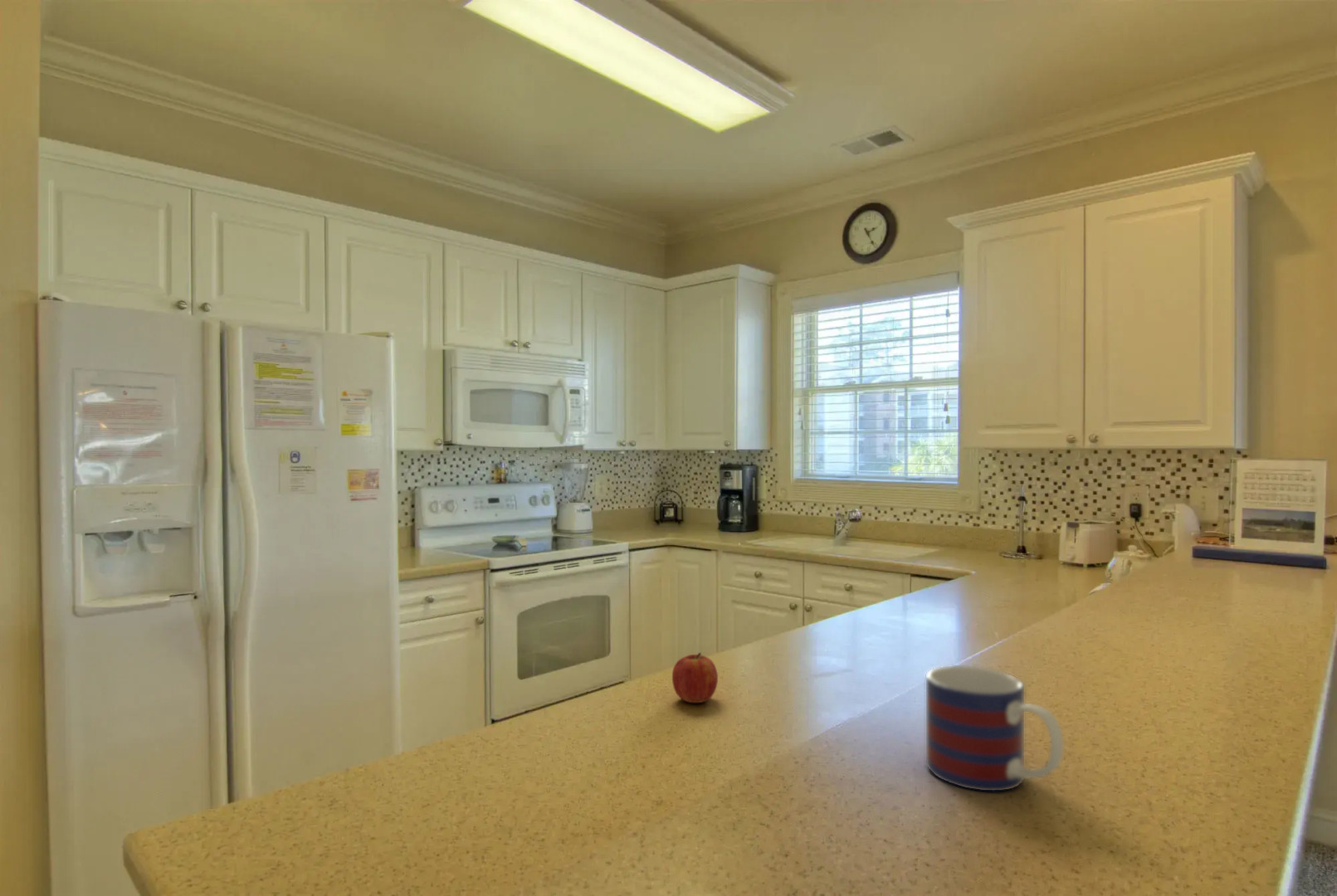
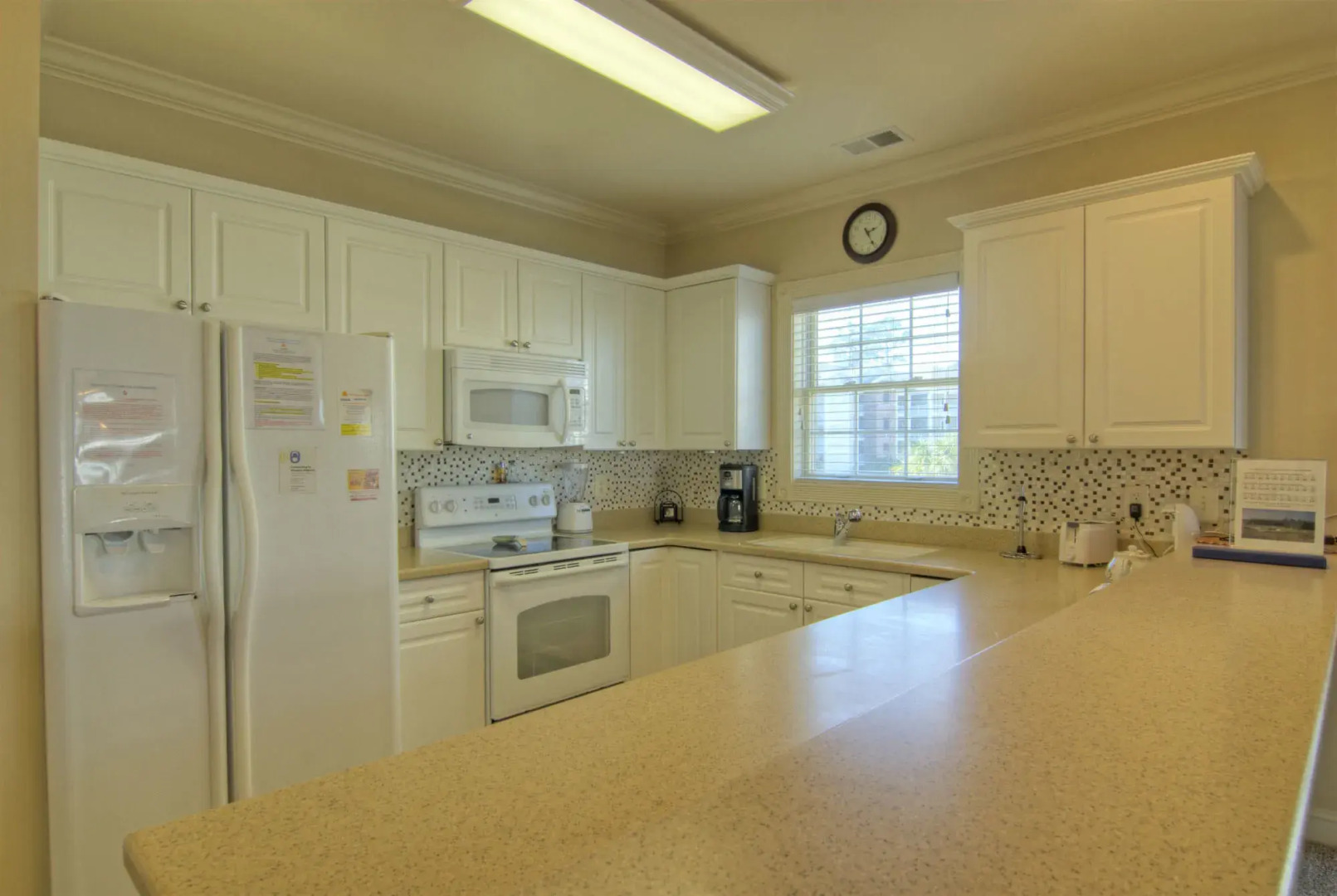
- fruit (695, 675)
- mug (993, 732)
